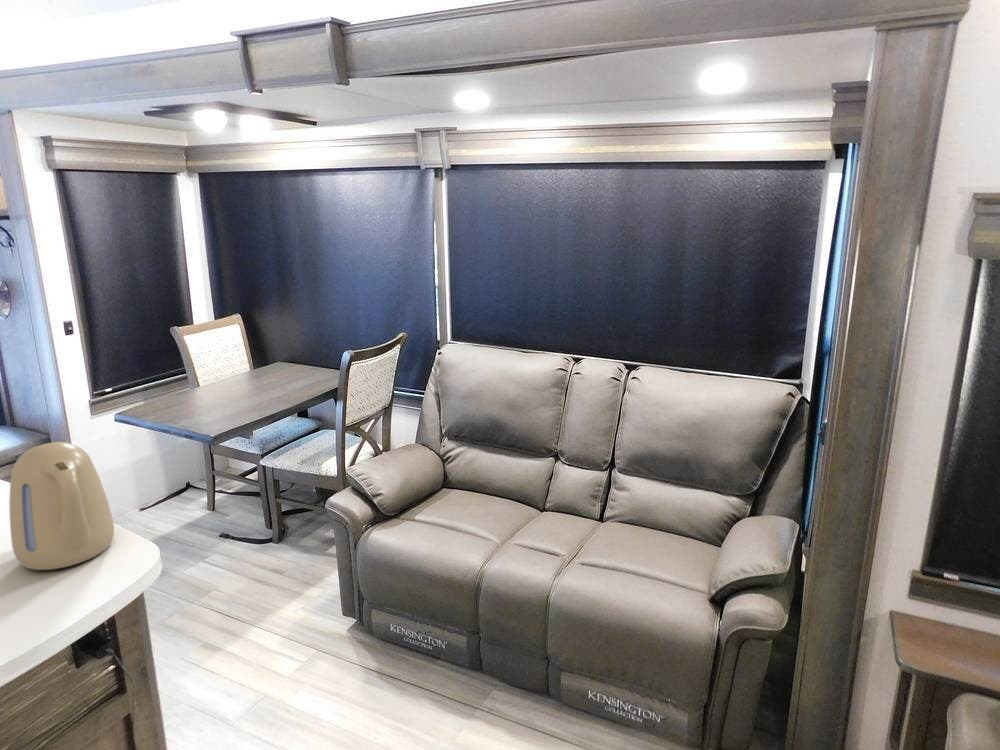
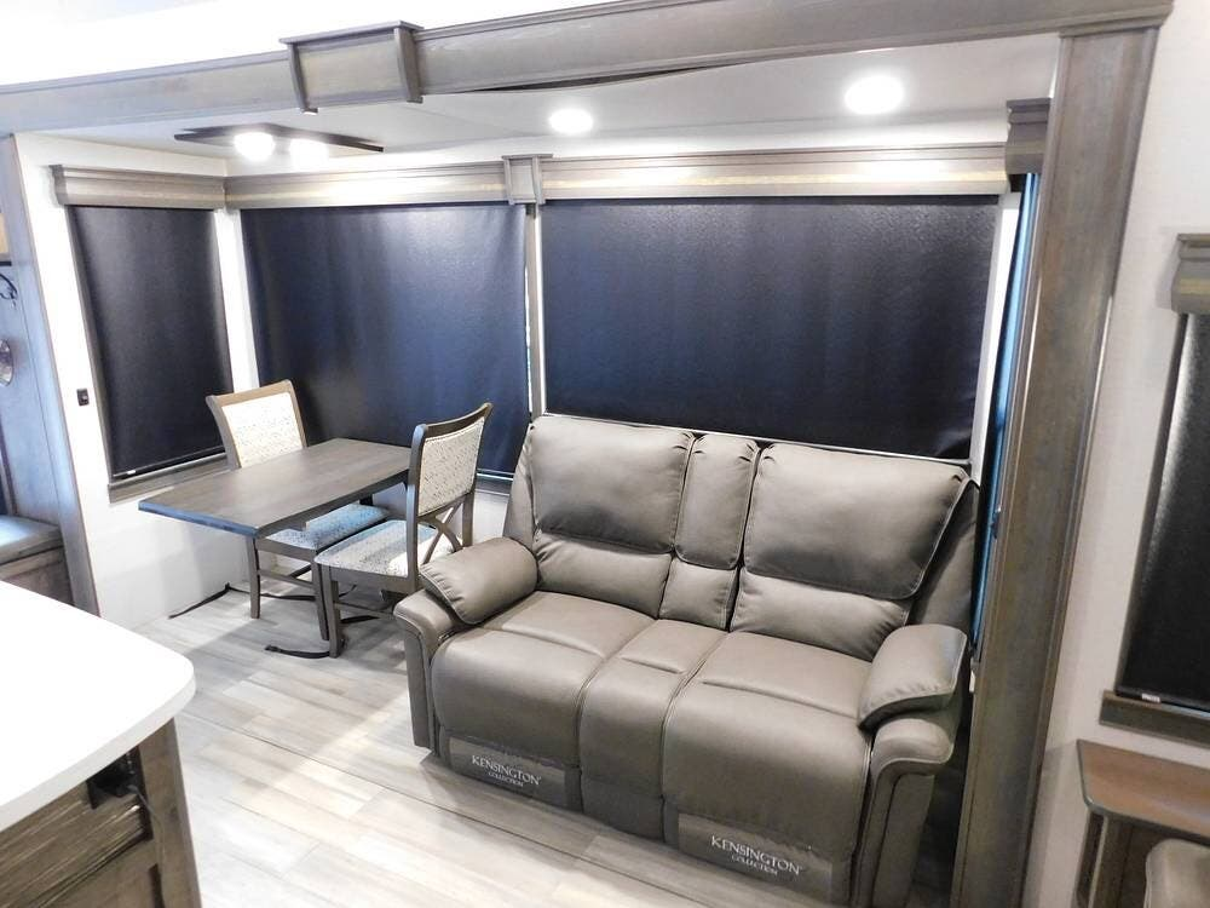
- kettle (60, 500)
